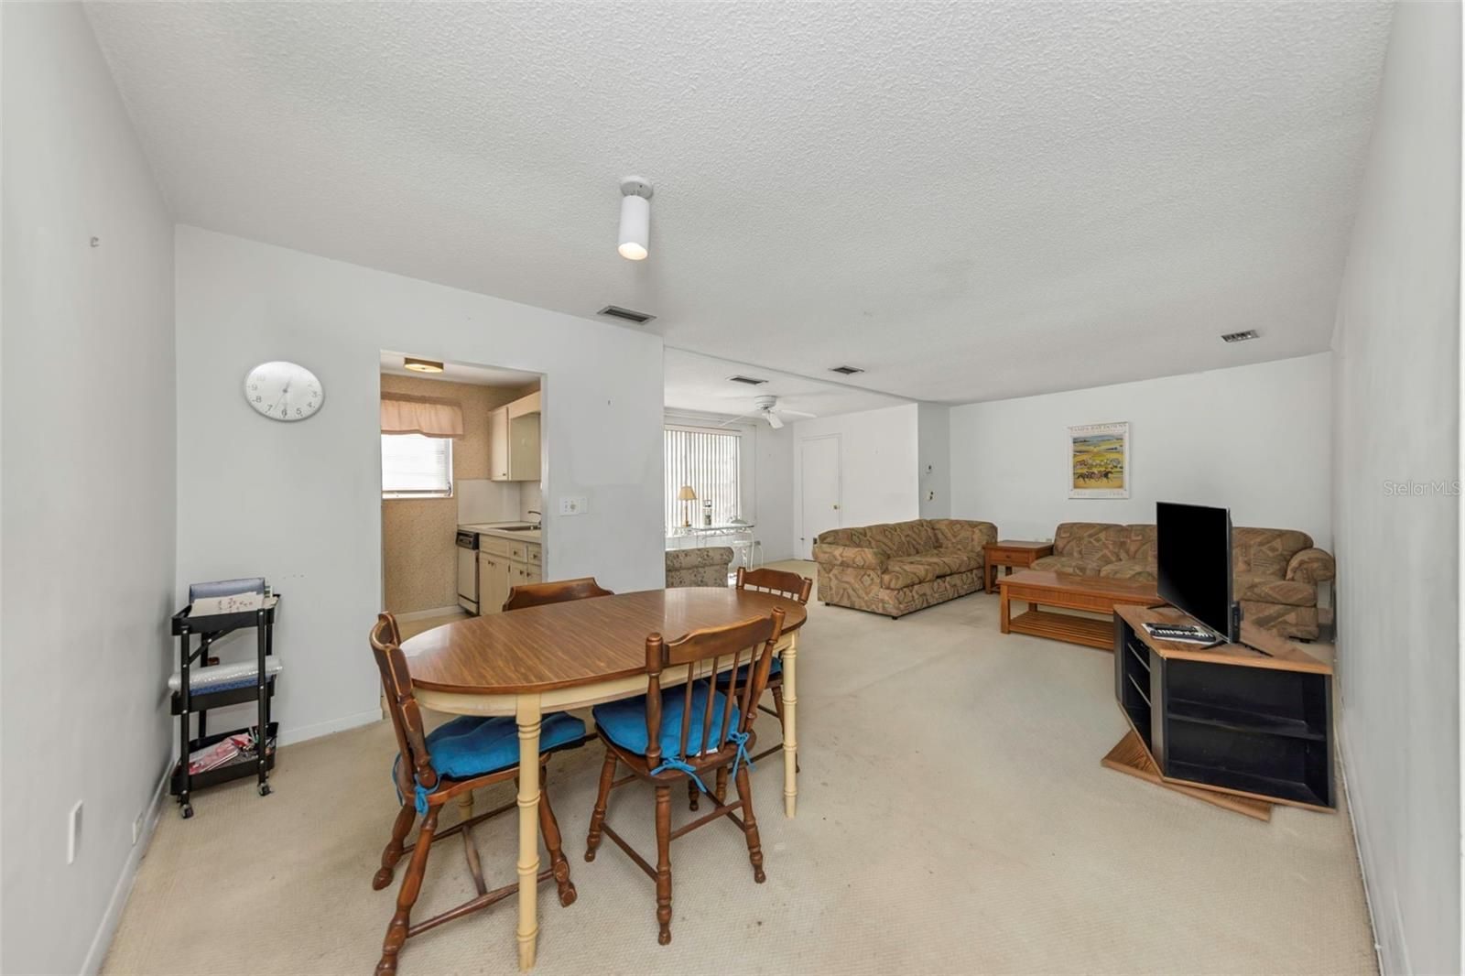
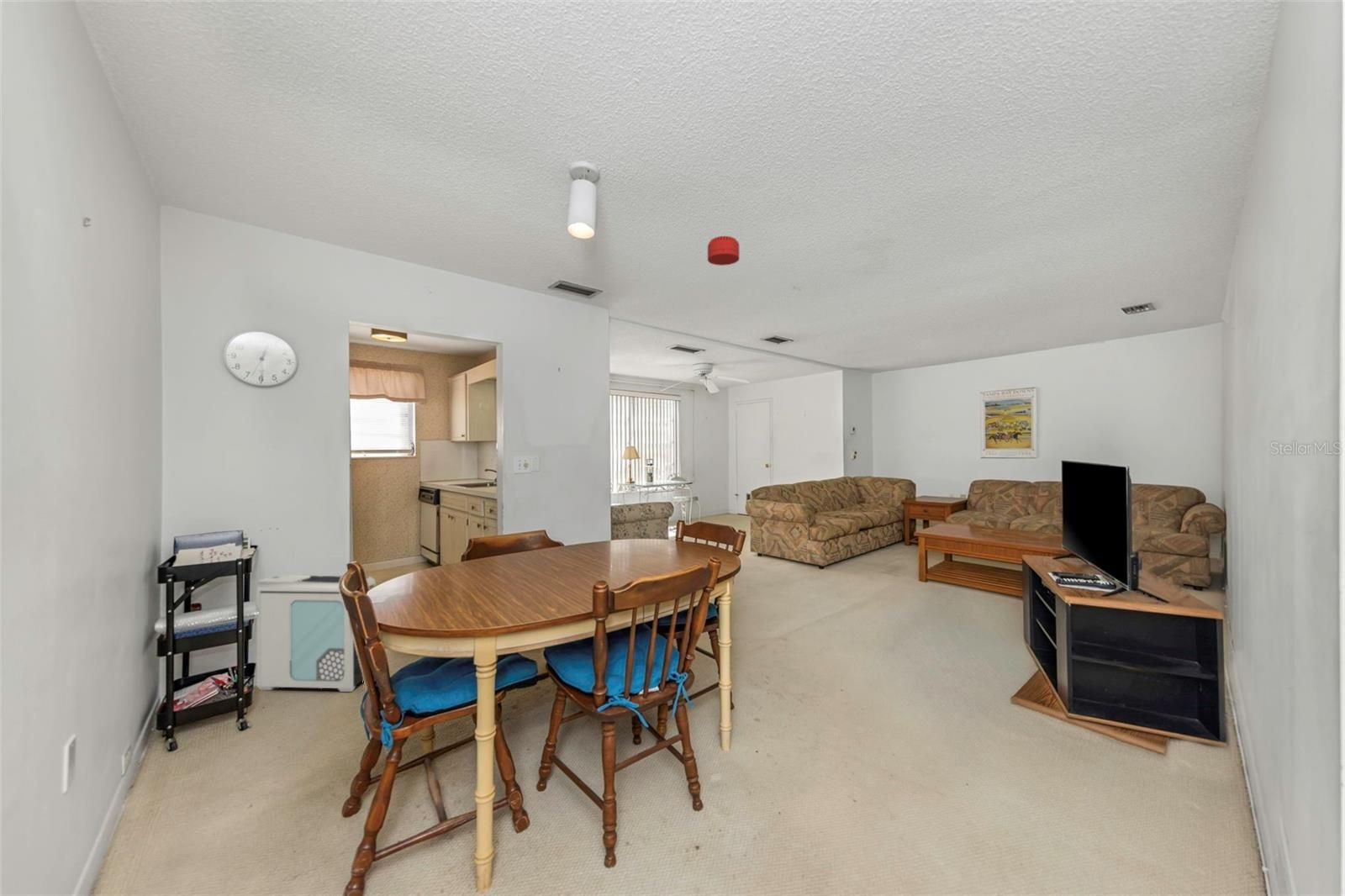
+ air purifier (318, 630)
+ smoke detector (723, 250)
